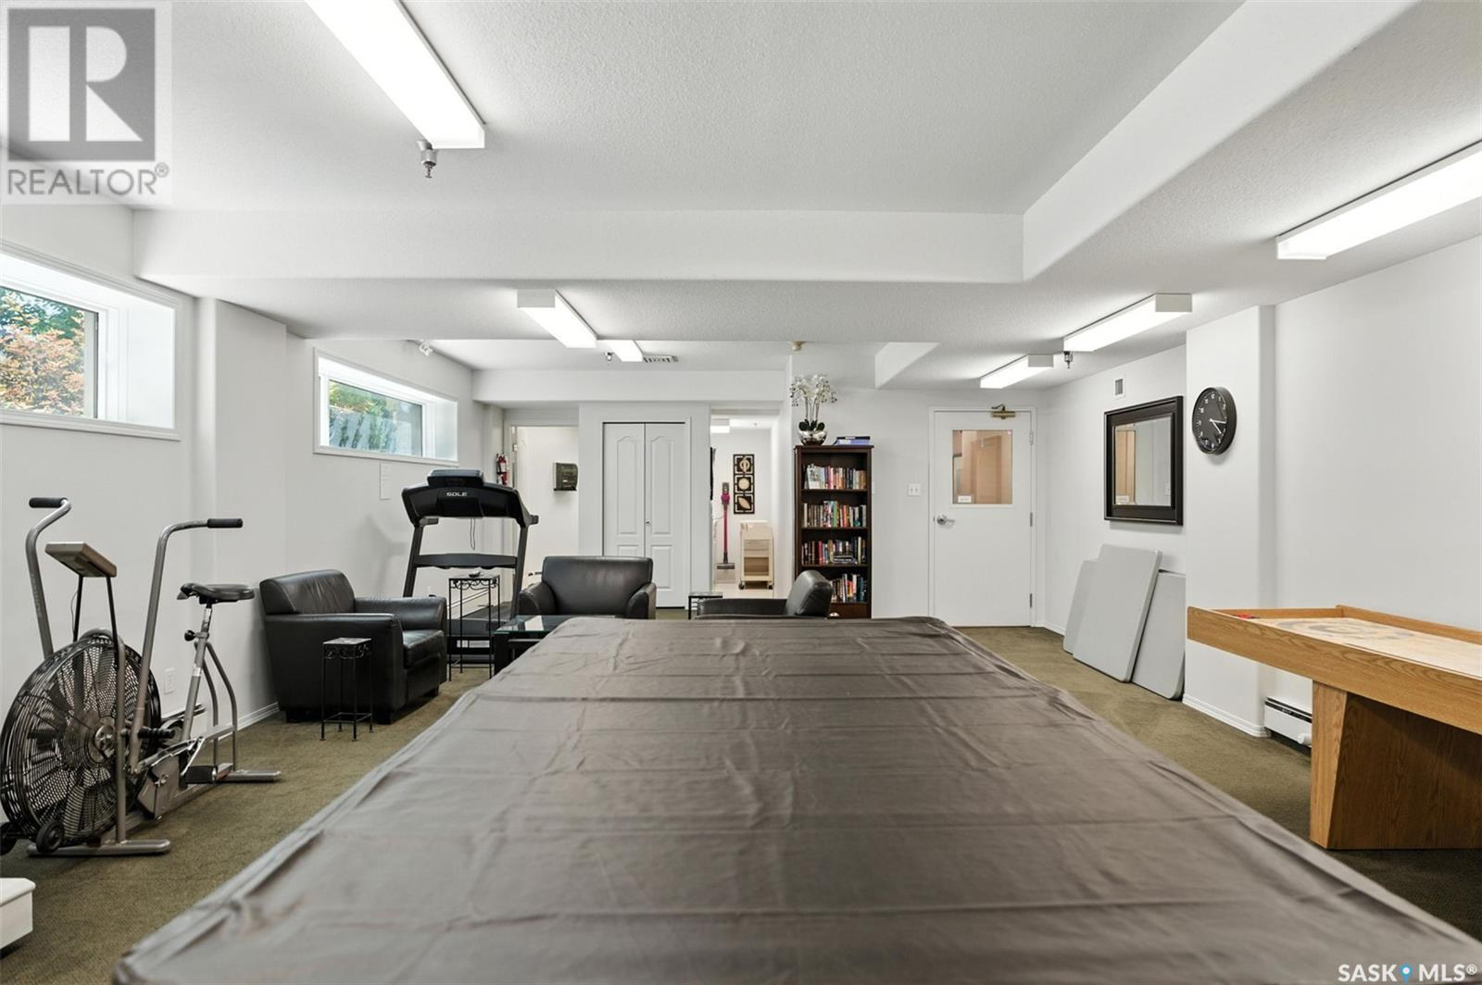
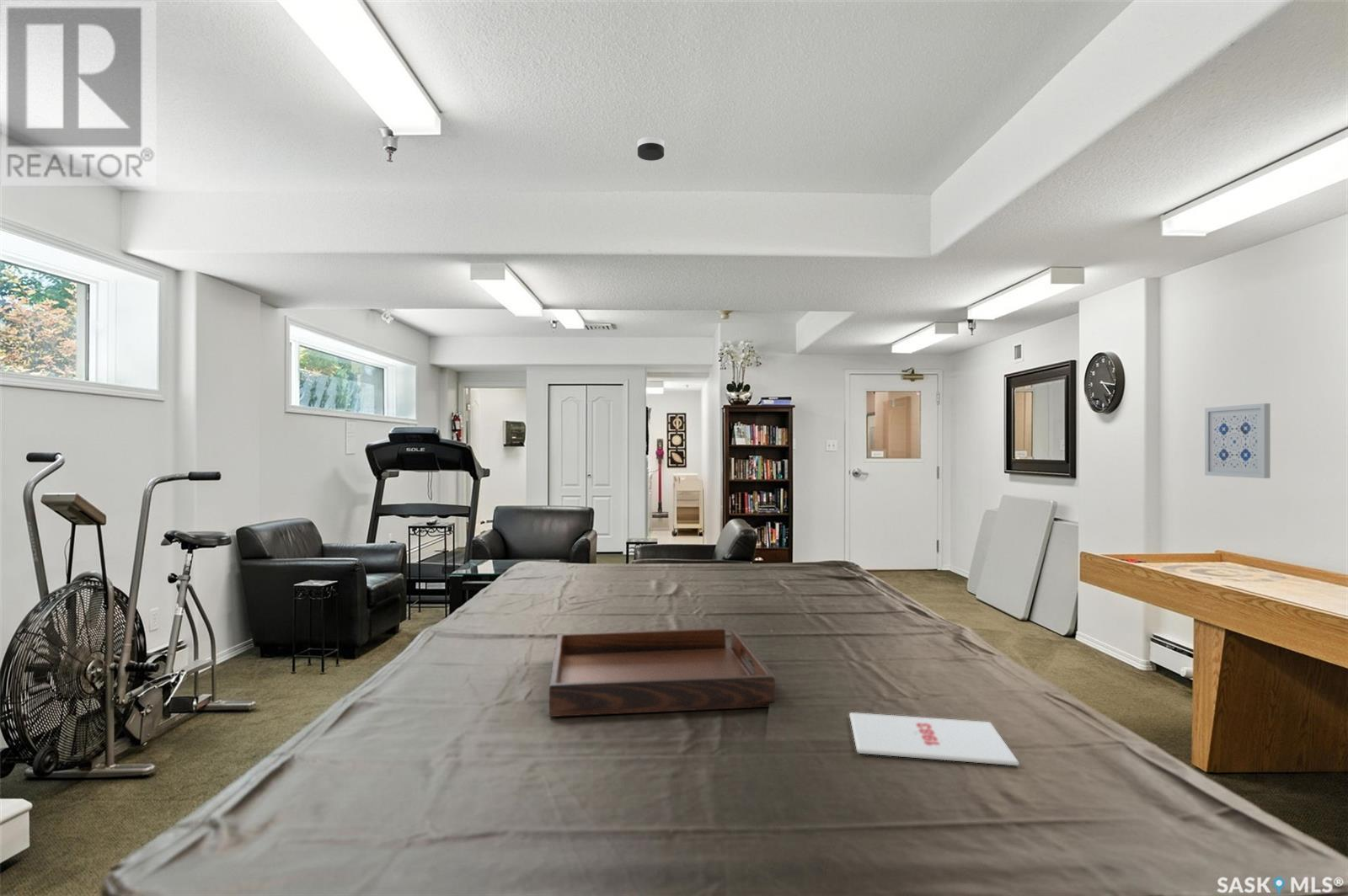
+ serving tray (655, 665)
+ smoke detector (650, 148)
+ magazine (927, 737)
+ wall art (1235, 441)
